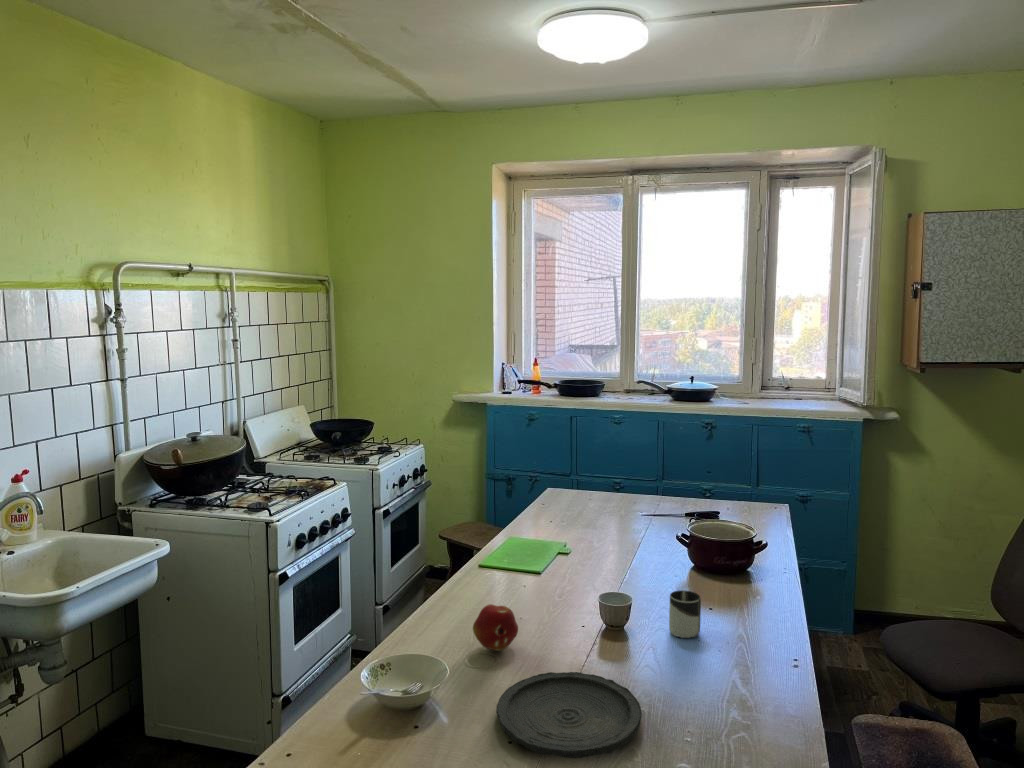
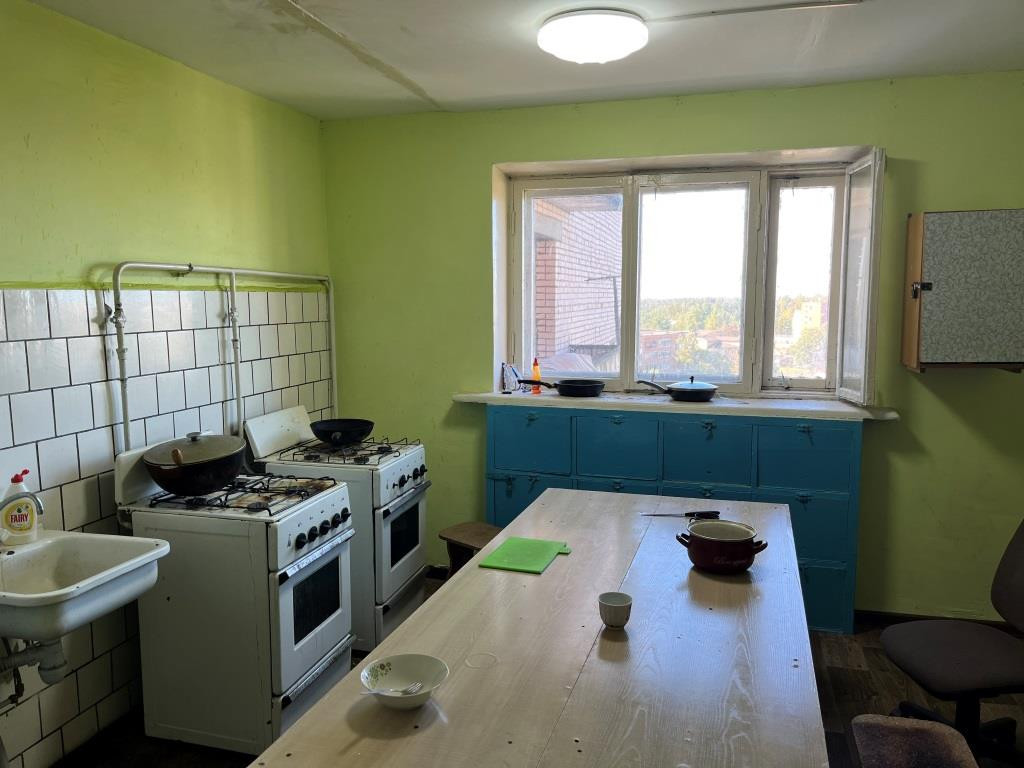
- fruit (495, 626)
- cup (685, 612)
- plate (568, 712)
